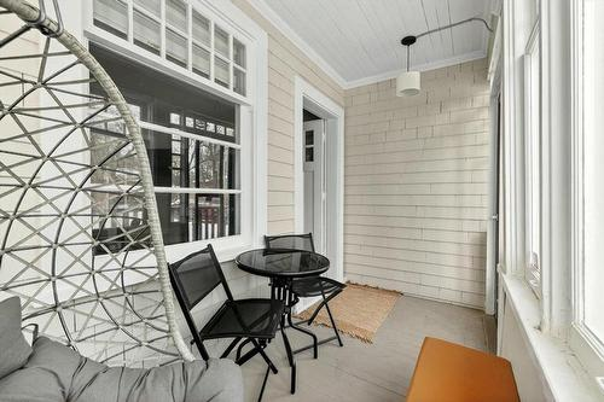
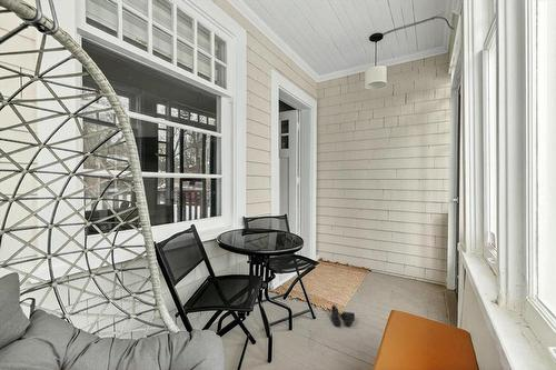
+ boots (344, 314)
